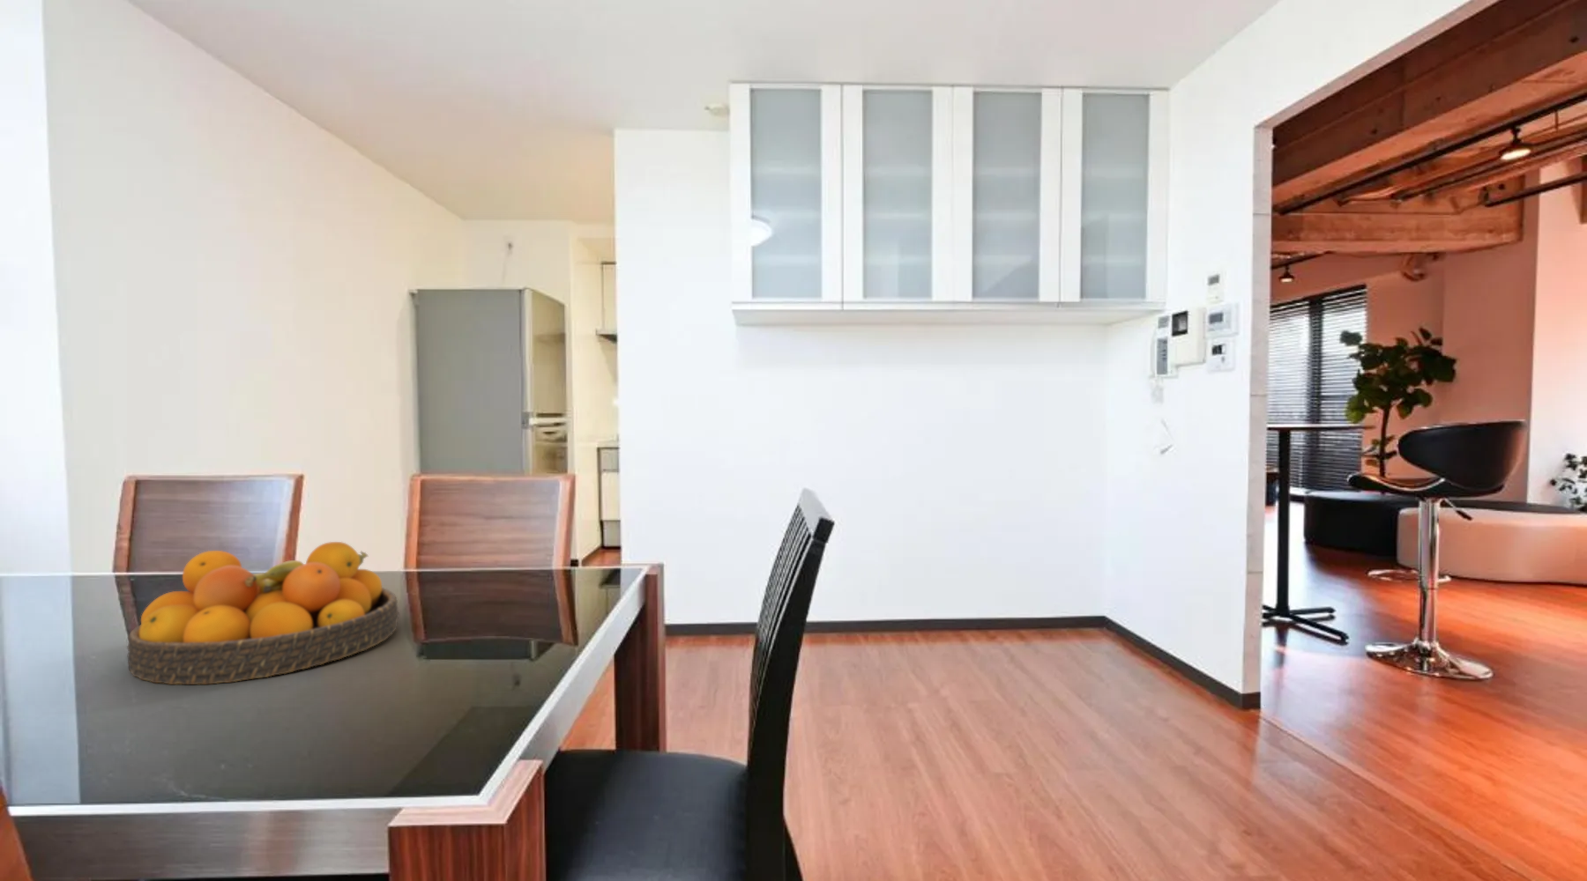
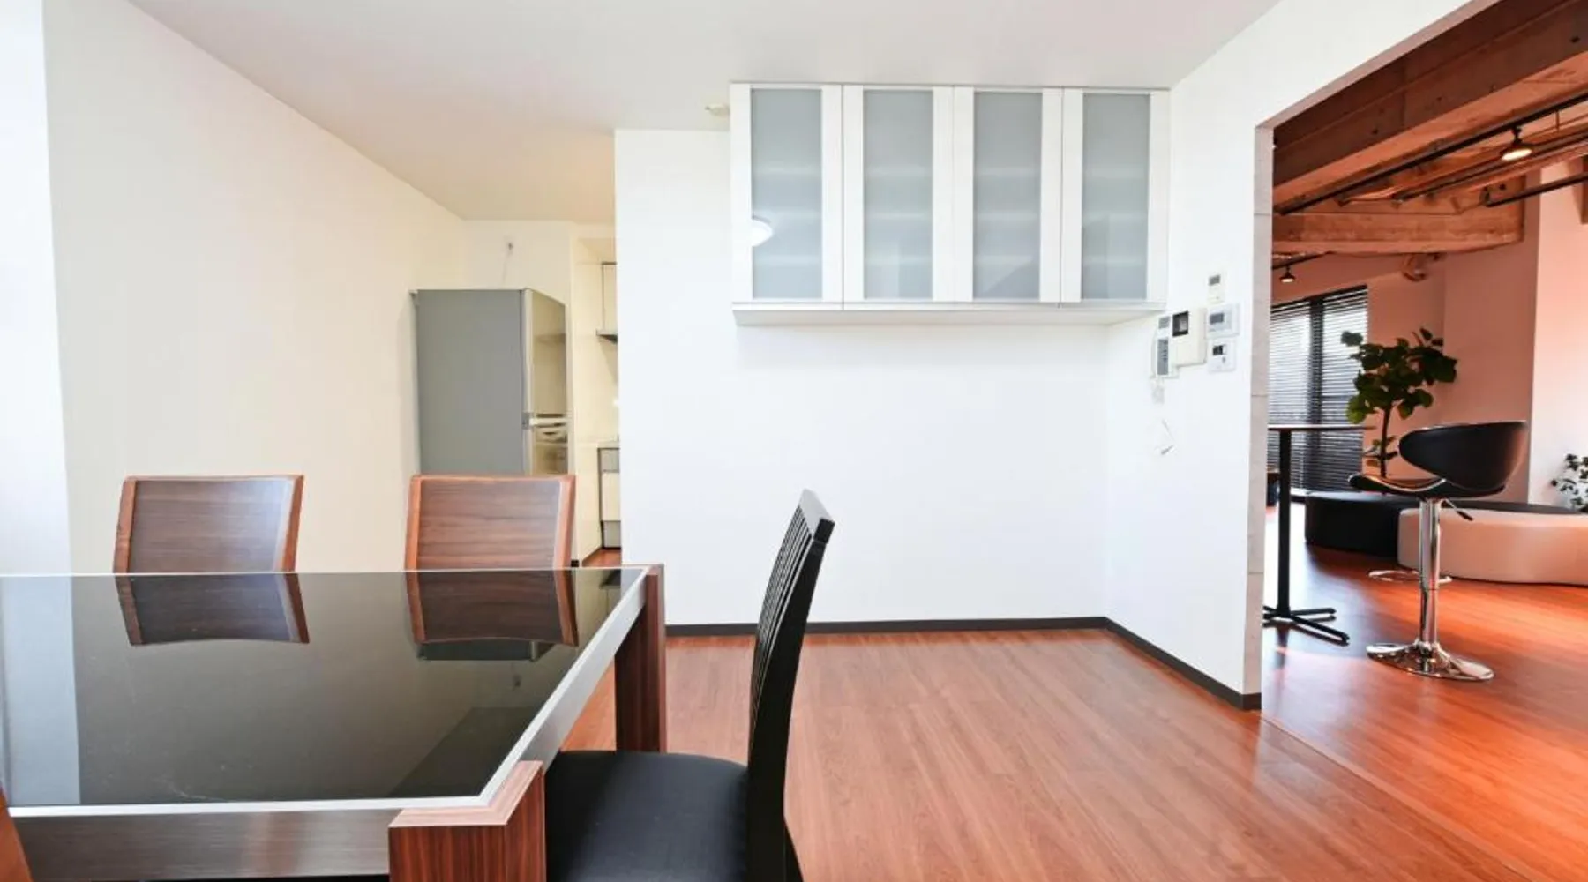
- fruit bowl (275, 597)
